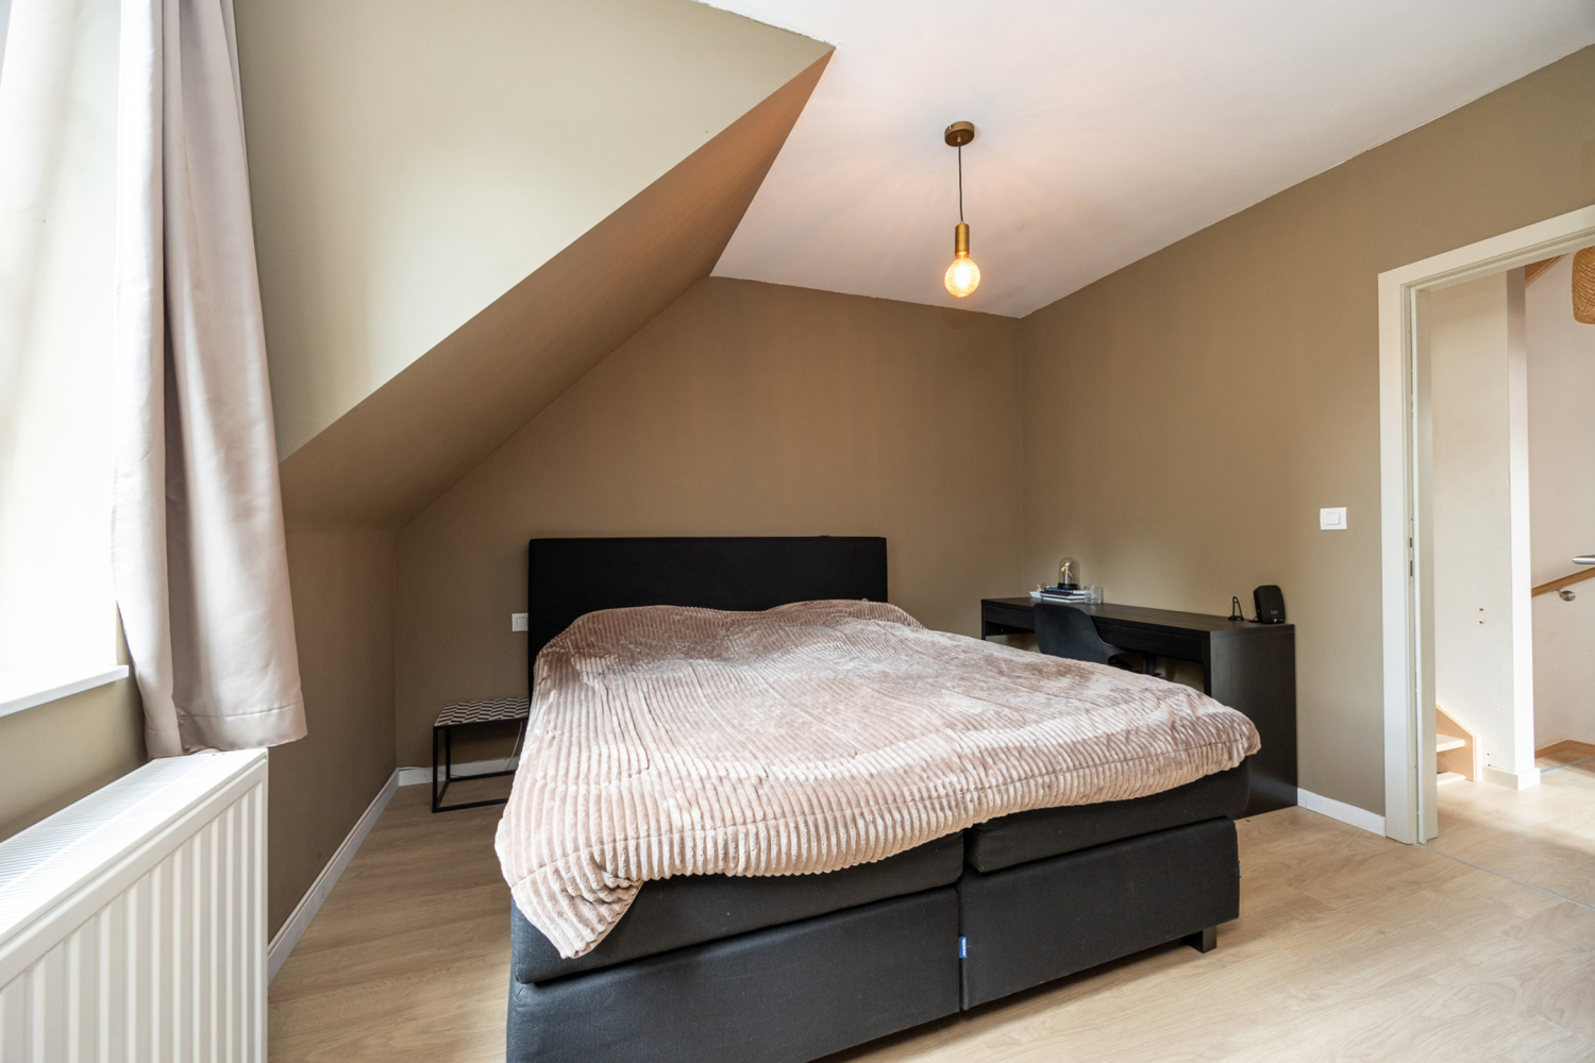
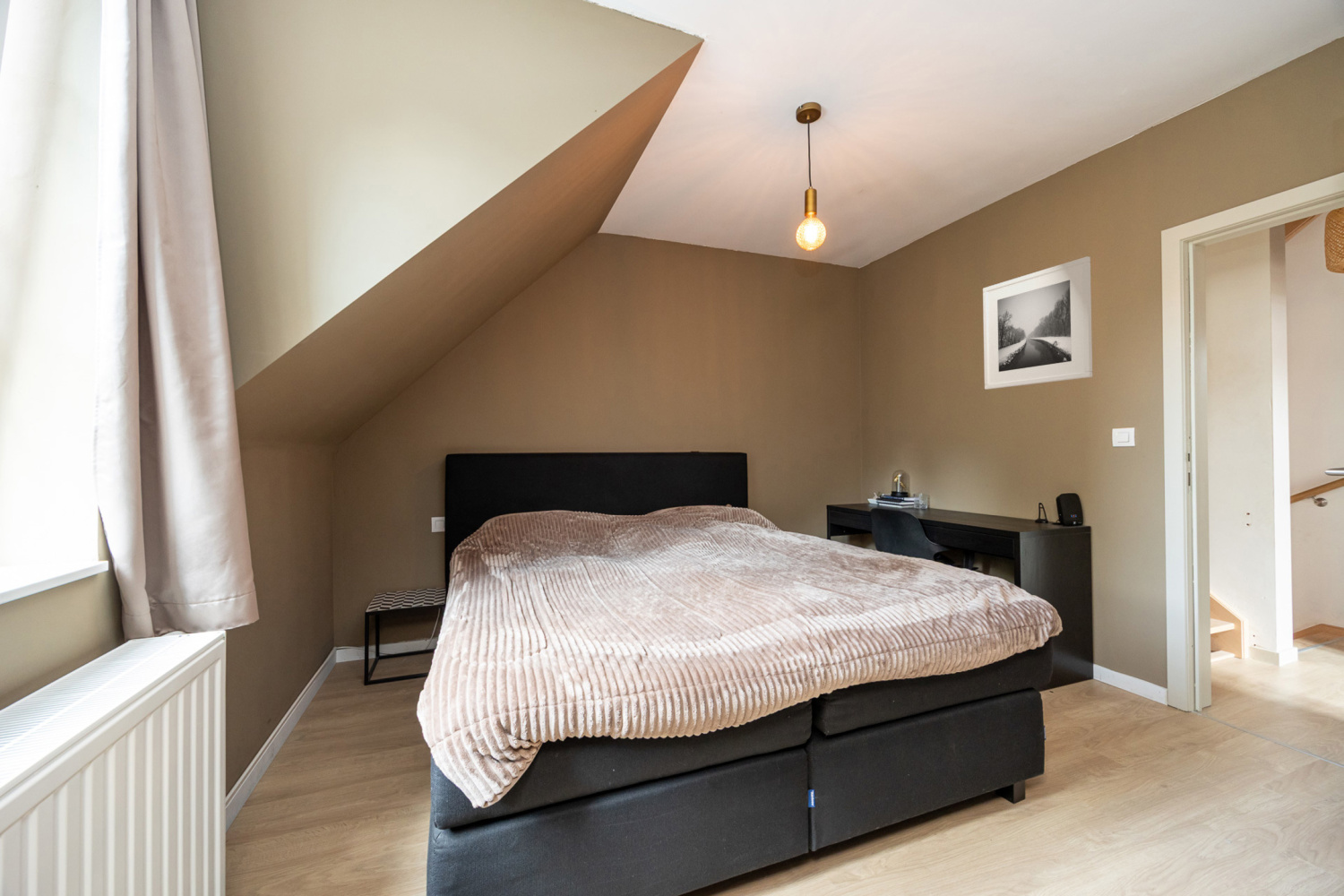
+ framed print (1032, 328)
